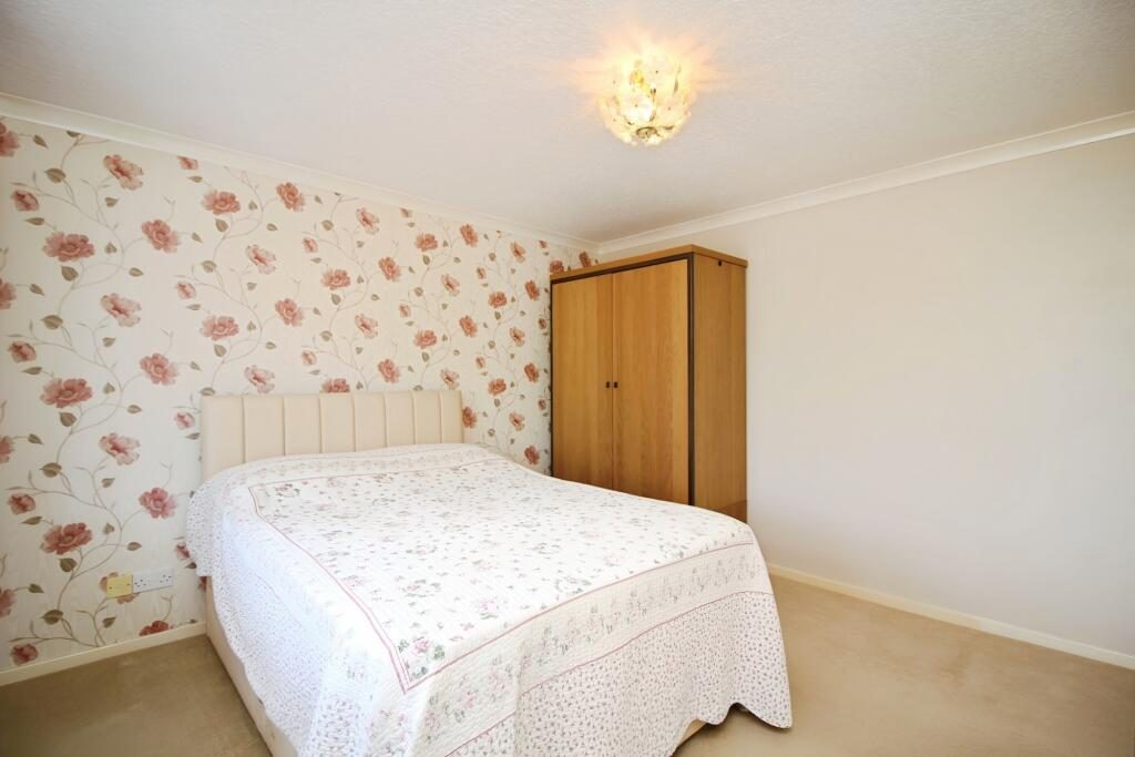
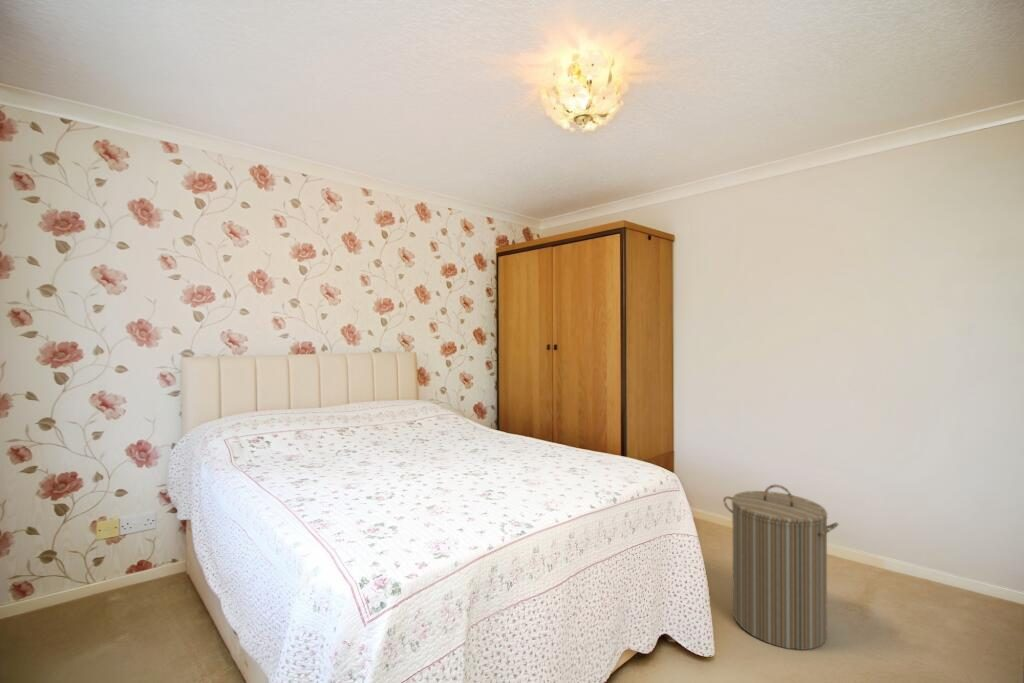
+ laundry hamper (777, 554)
